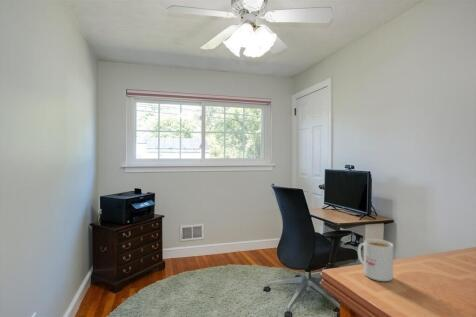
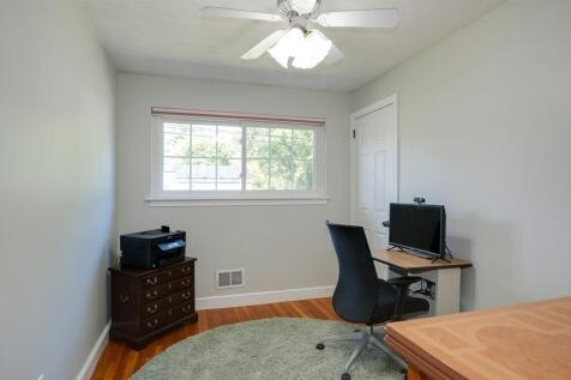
- mug (373, 257)
